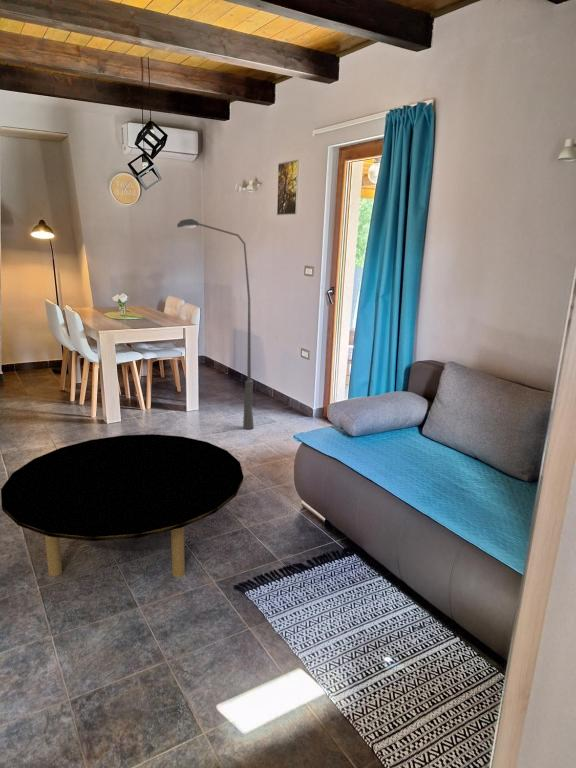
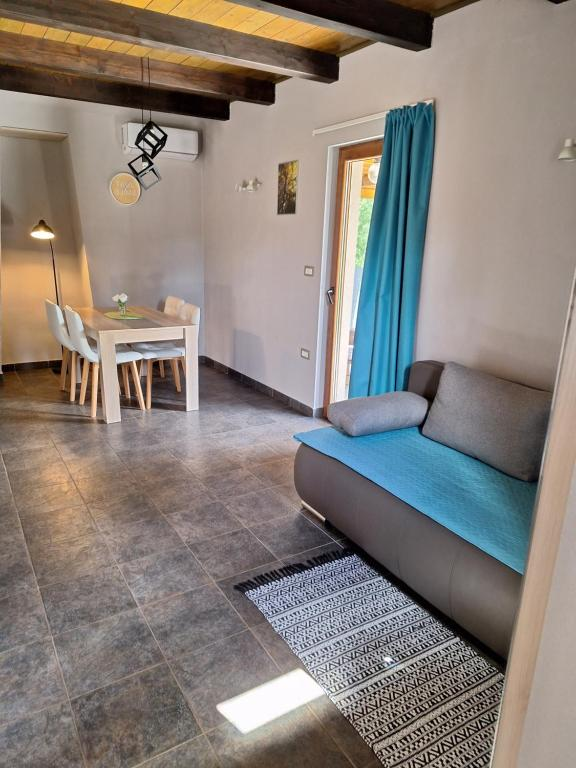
- coffee table (130, 507)
- floor lamp (248, 331)
